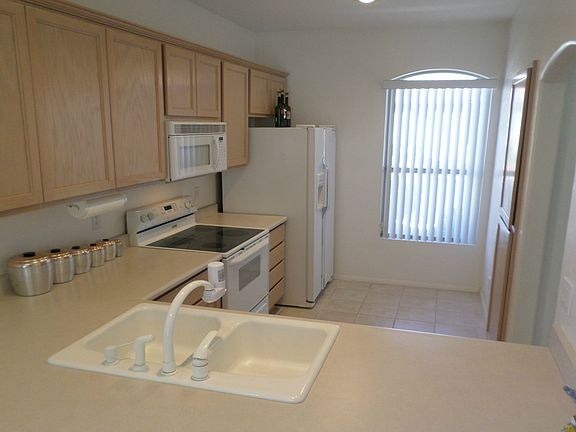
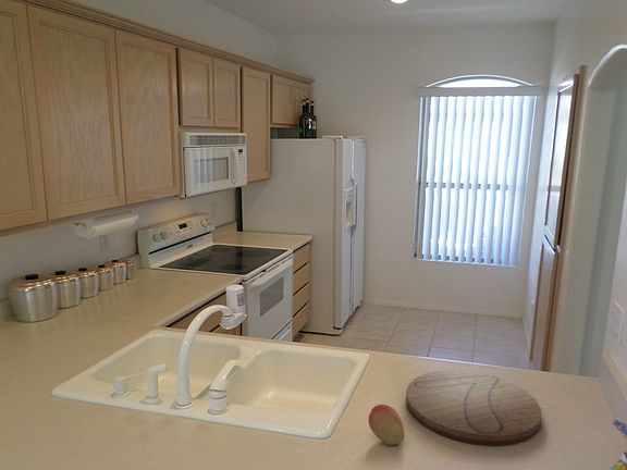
+ cutting board (470, 403)
+ fruit (386, 422)
